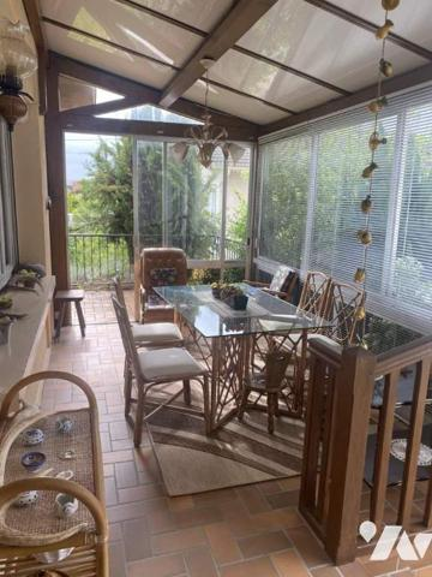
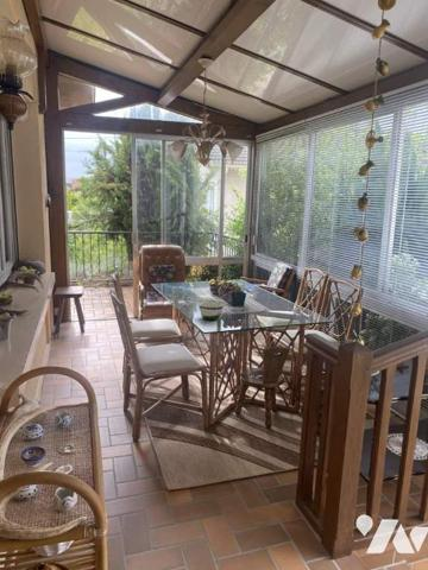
+ bowl (210, 310)
